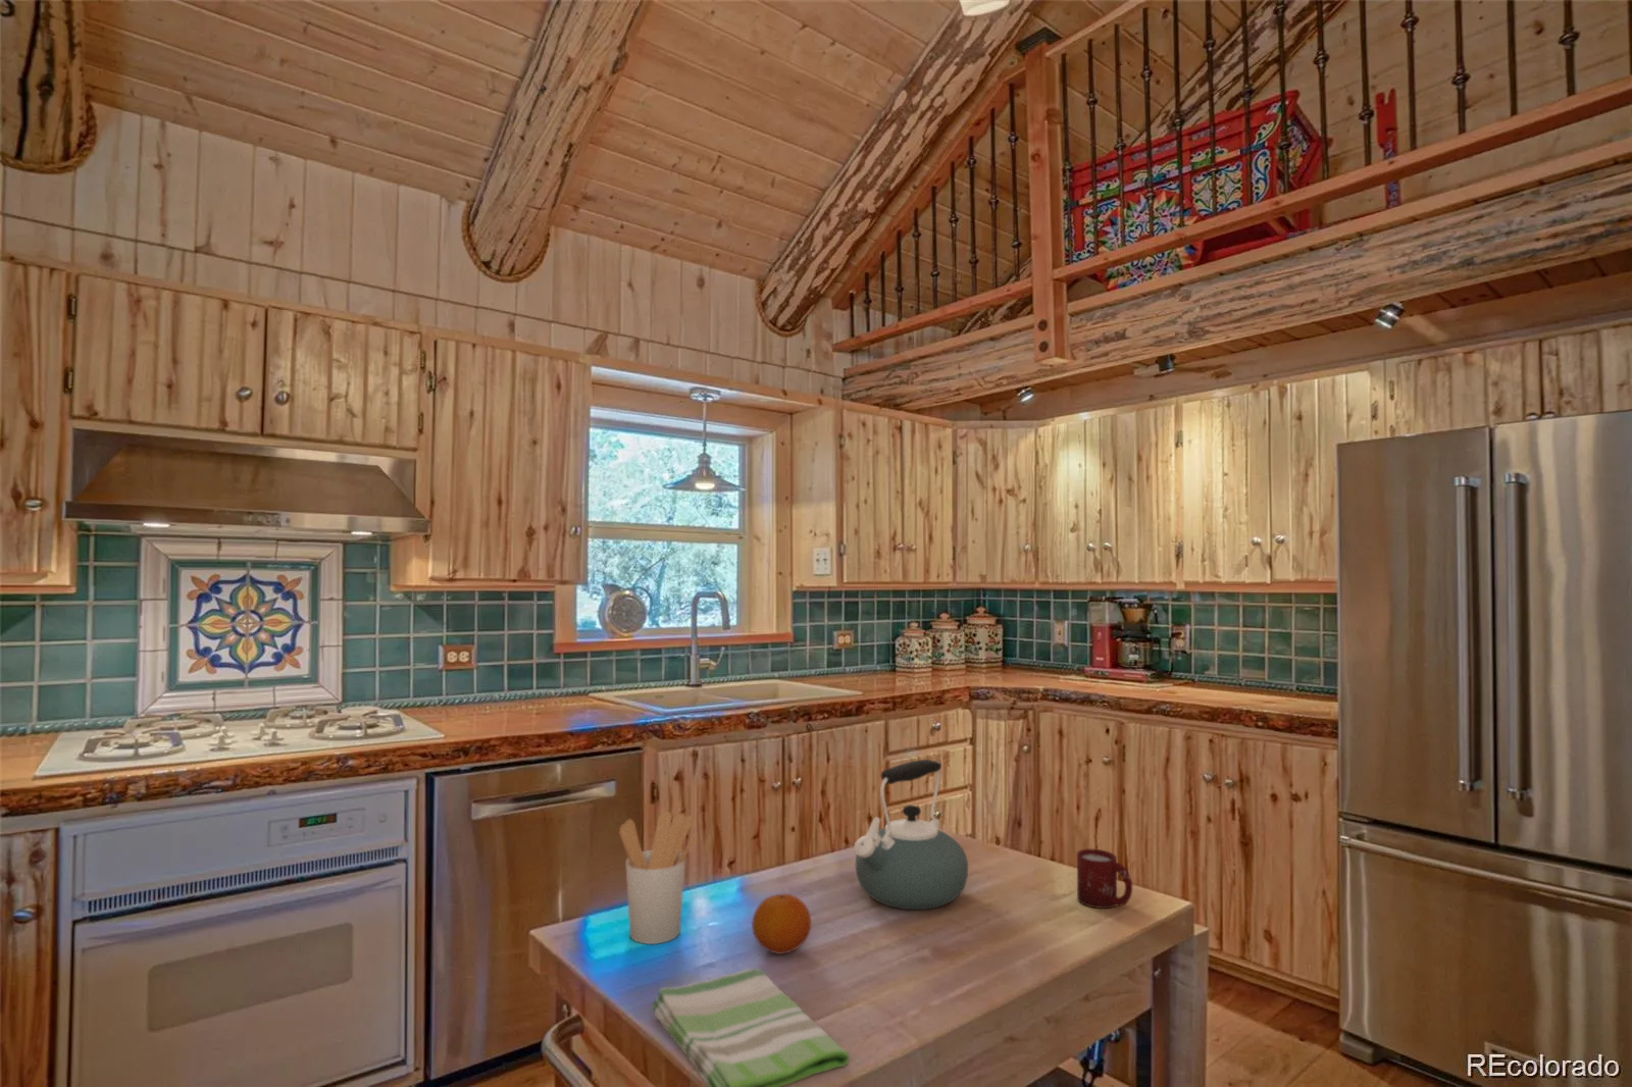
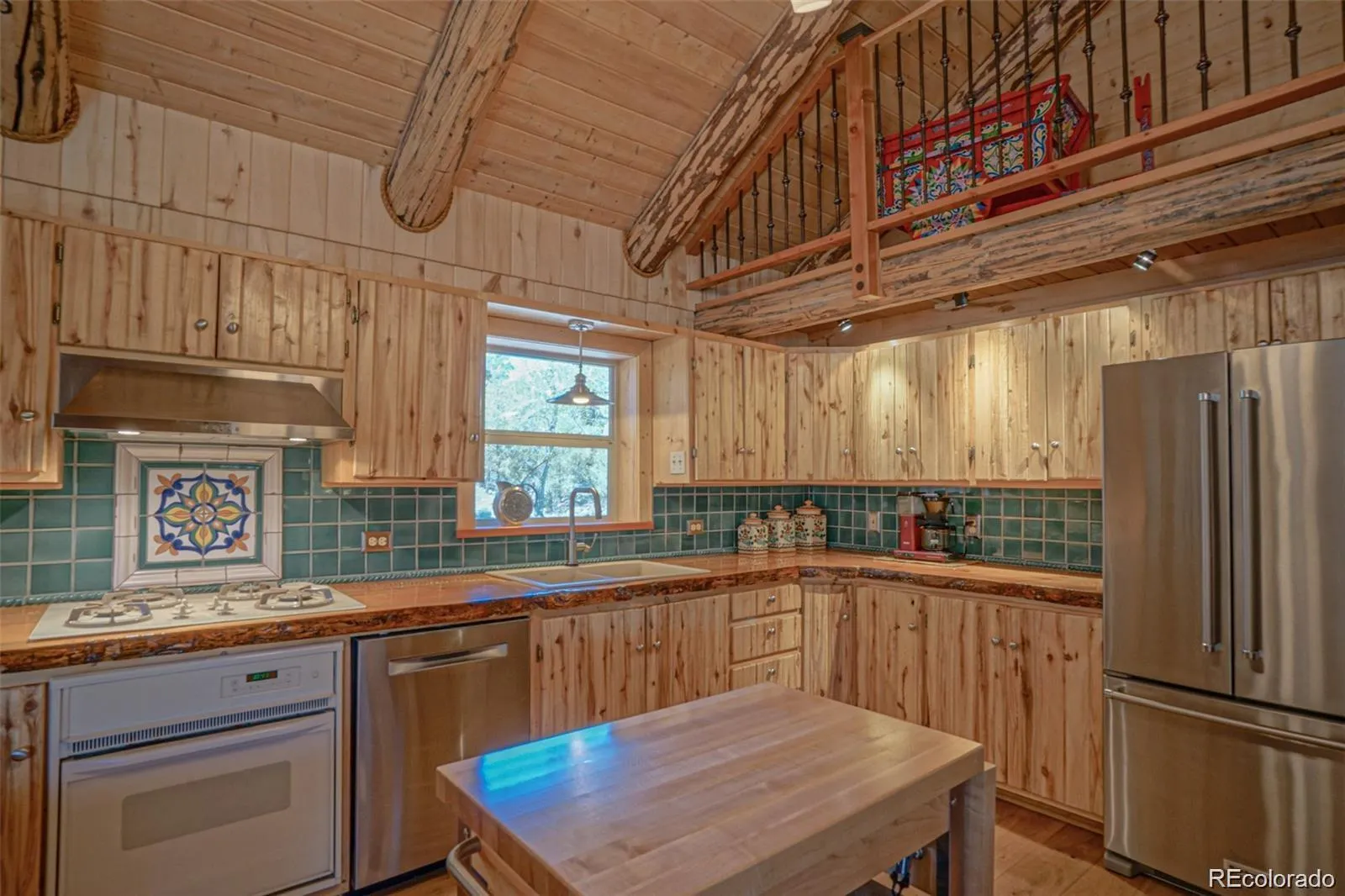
- utensil holder (661, 872)
- cup (1104, 880)
- kettle (904, 830)
- dish towel (745, 1025)
- fruit (781, 922)
